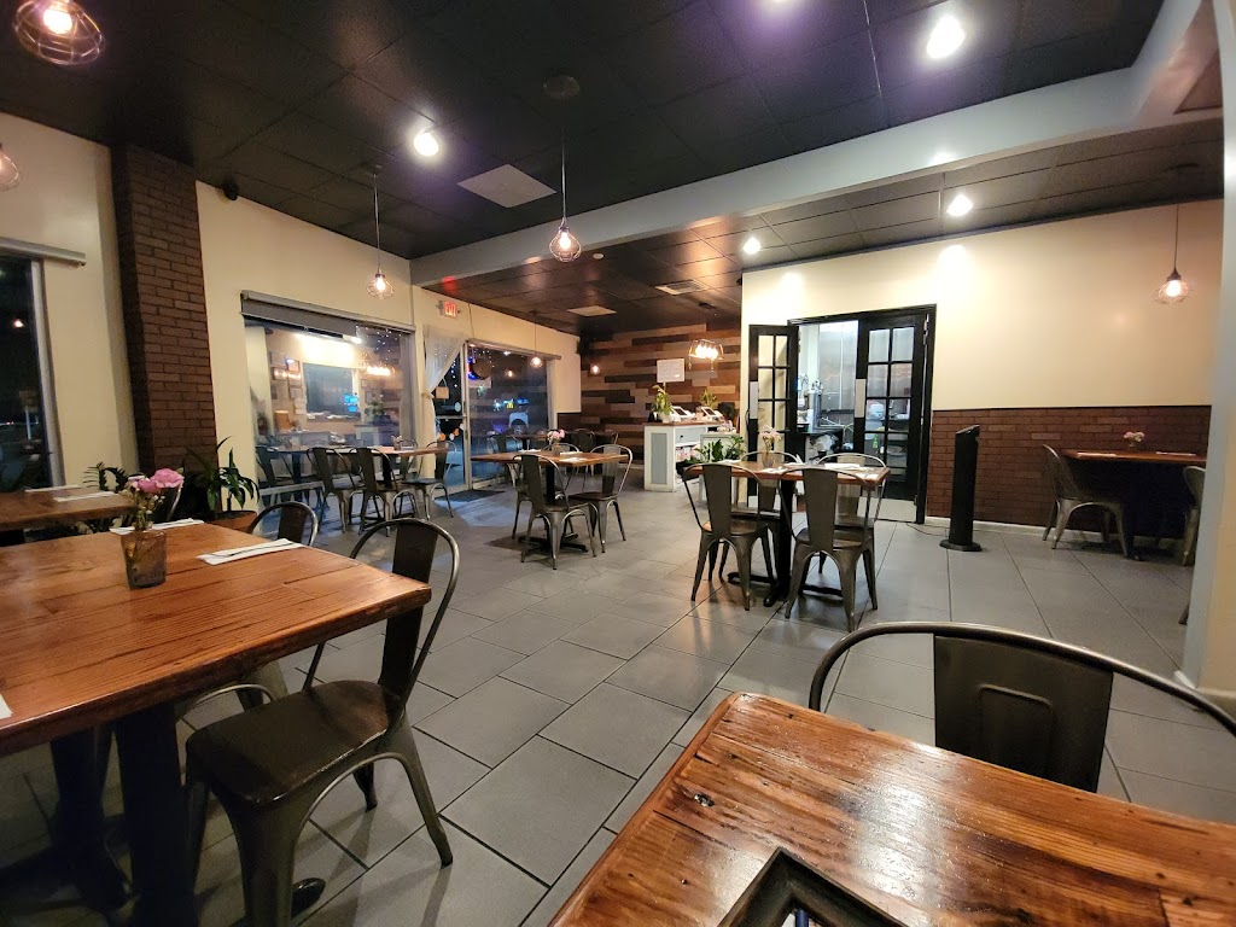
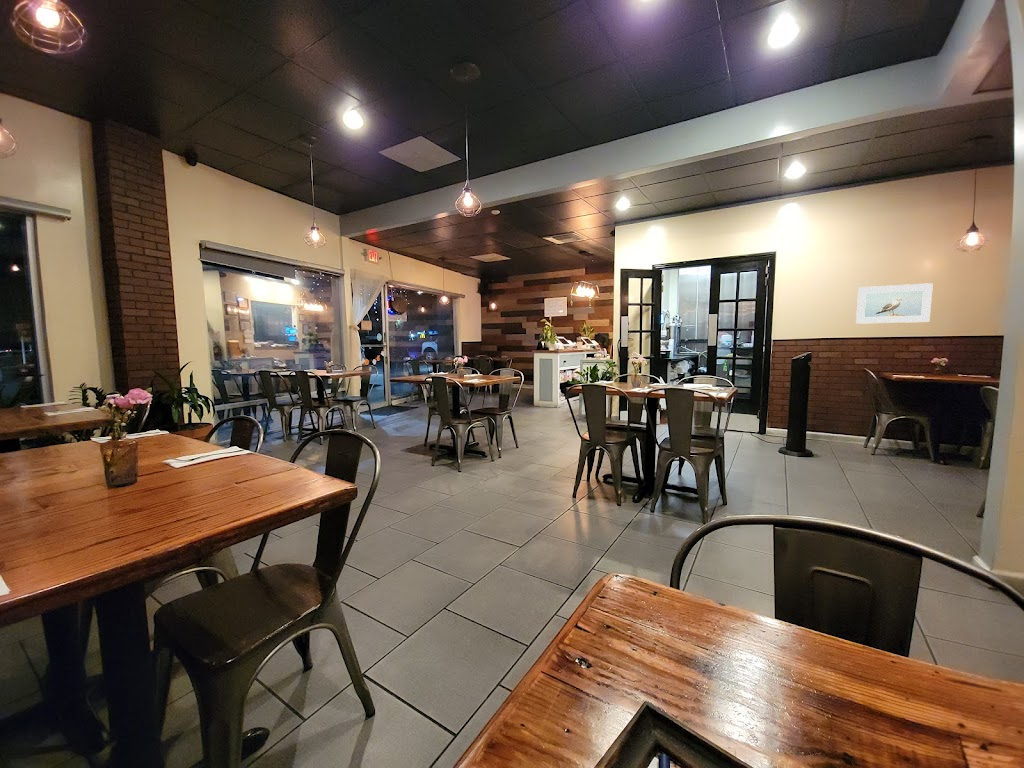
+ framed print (892, 304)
